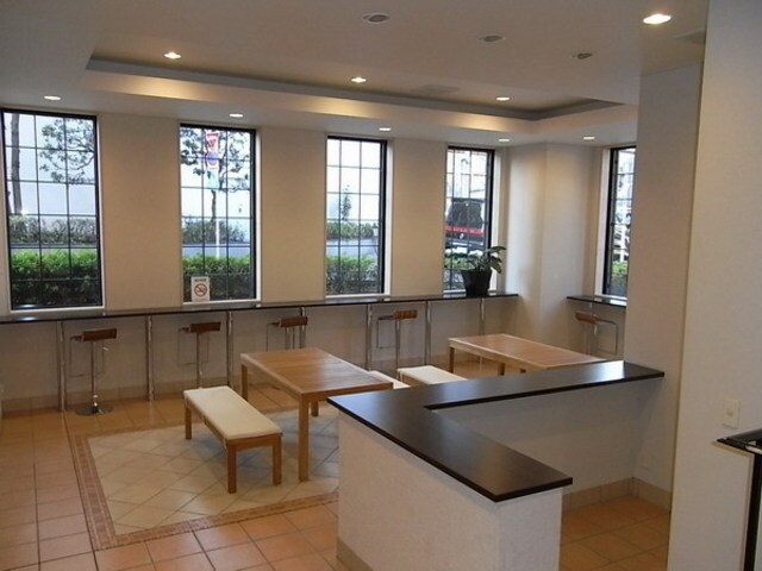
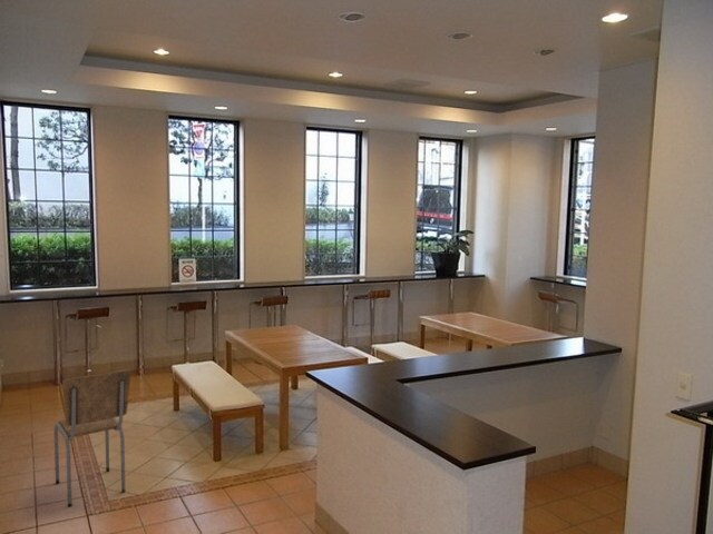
+ dining chair (90, 428)
